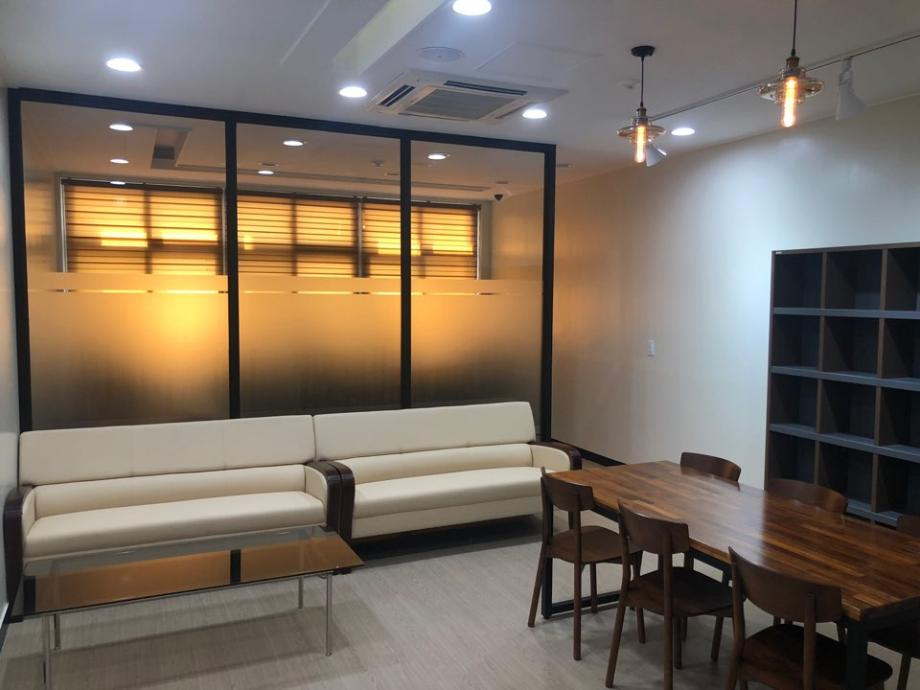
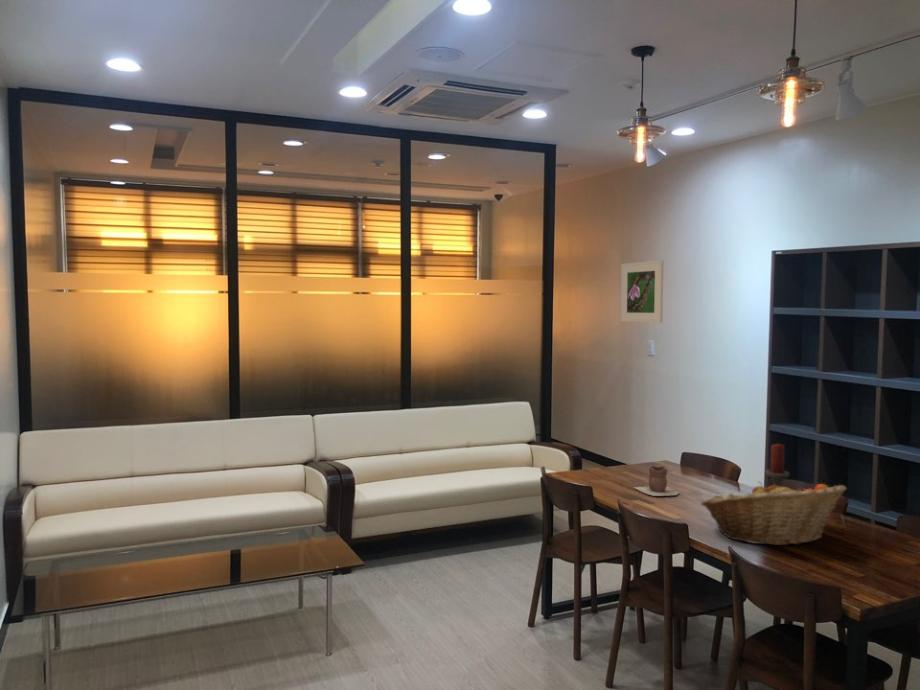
+ vase (658, 478)
+ candle holder (783, 472)
+ fruit basket (773, 506)
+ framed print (641, 292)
